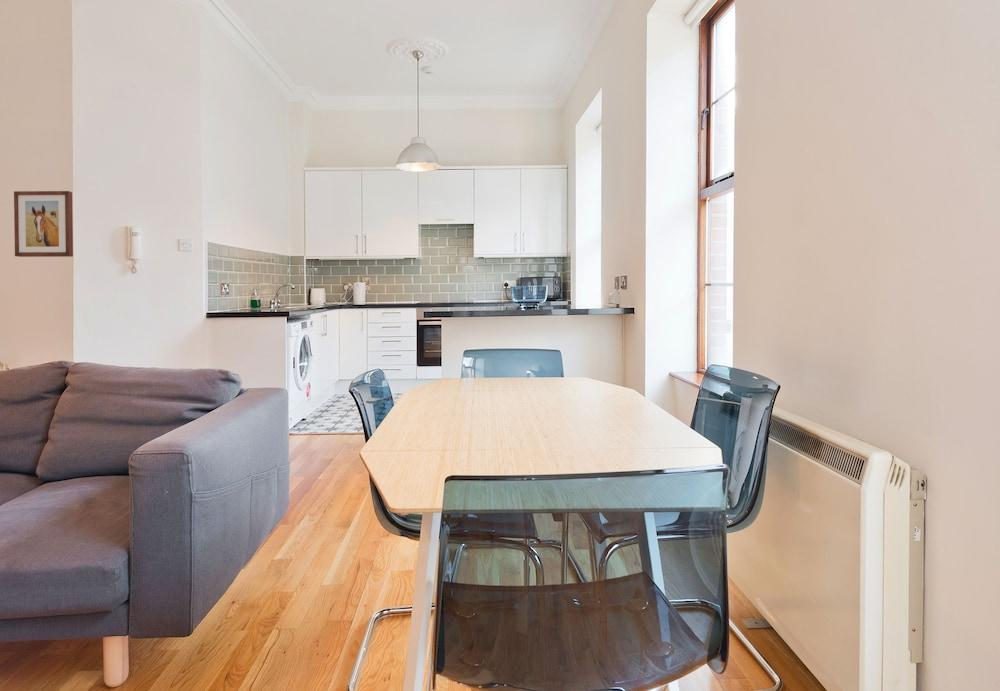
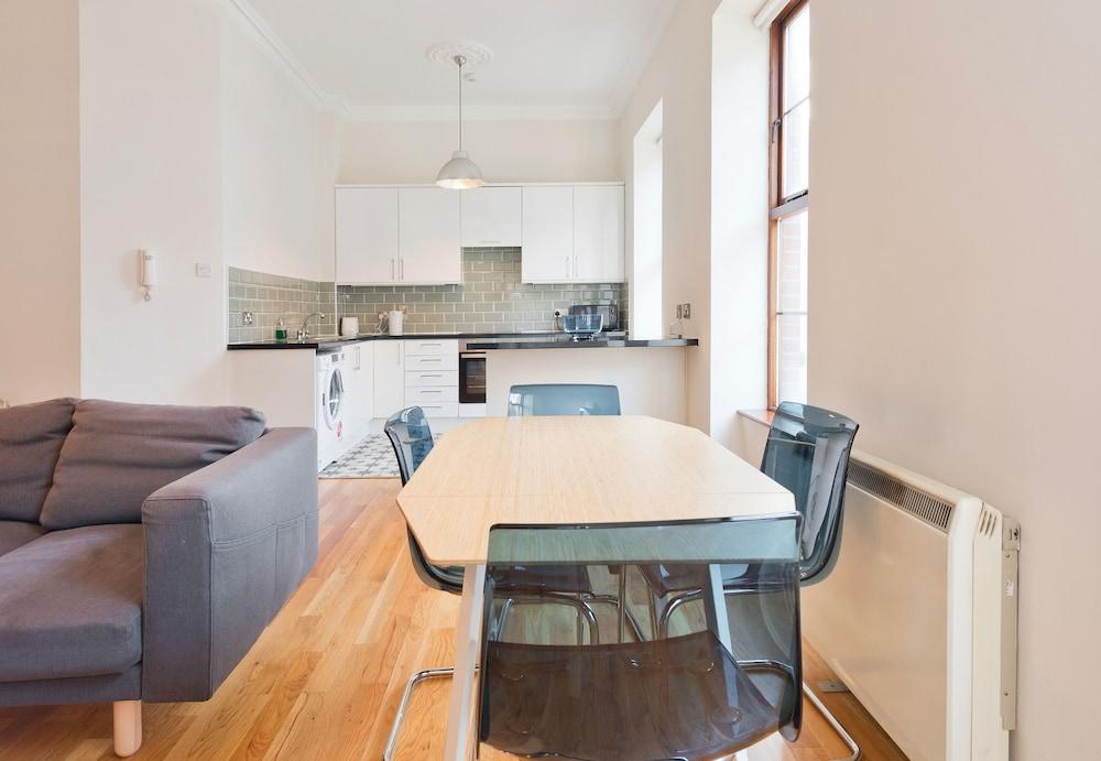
- wall art (43, 224)
